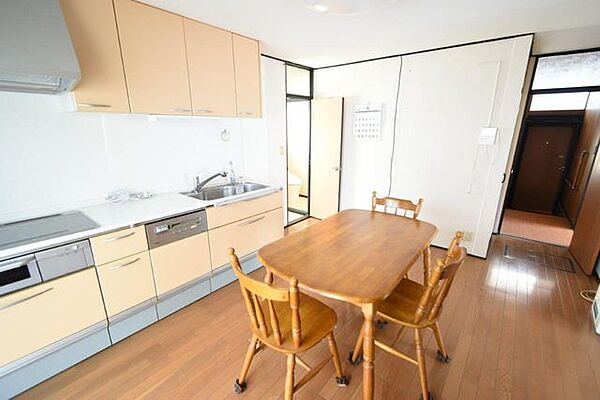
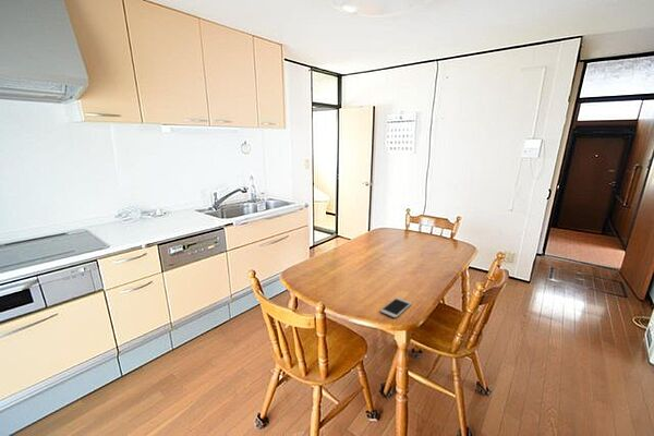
+ smartphone (396, 306)
